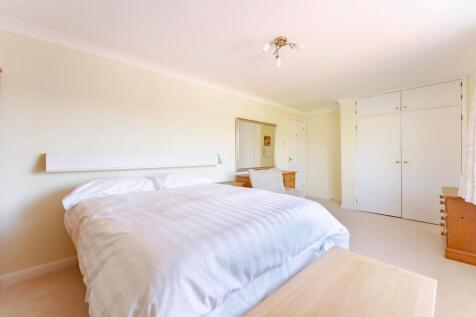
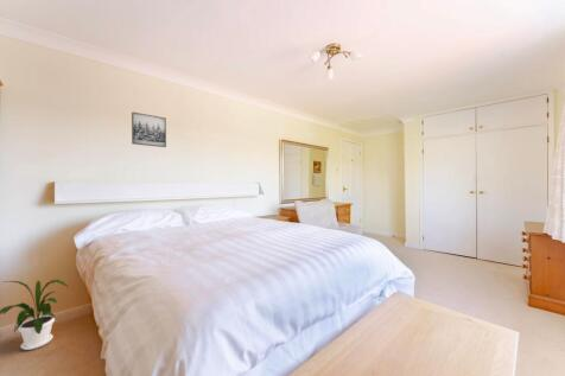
+ wall art (150, 130)
+ house plant (33, 311)
